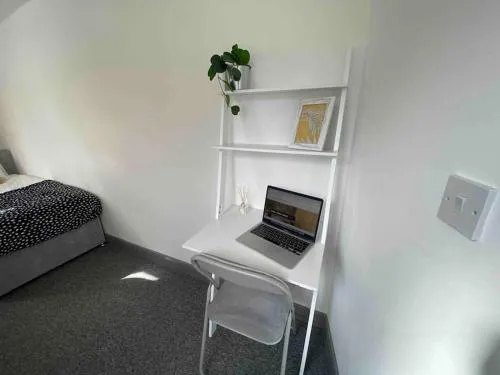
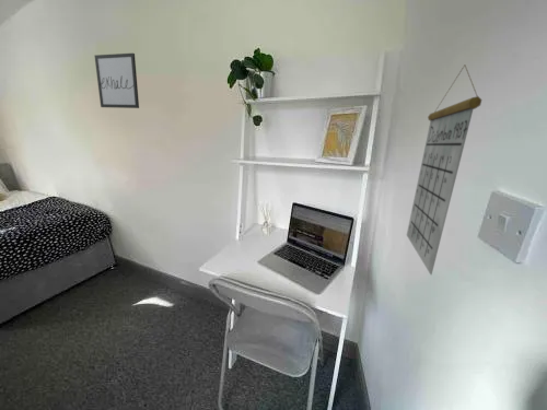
+ wall art (116, 81)
+ calendar (437, 167)
